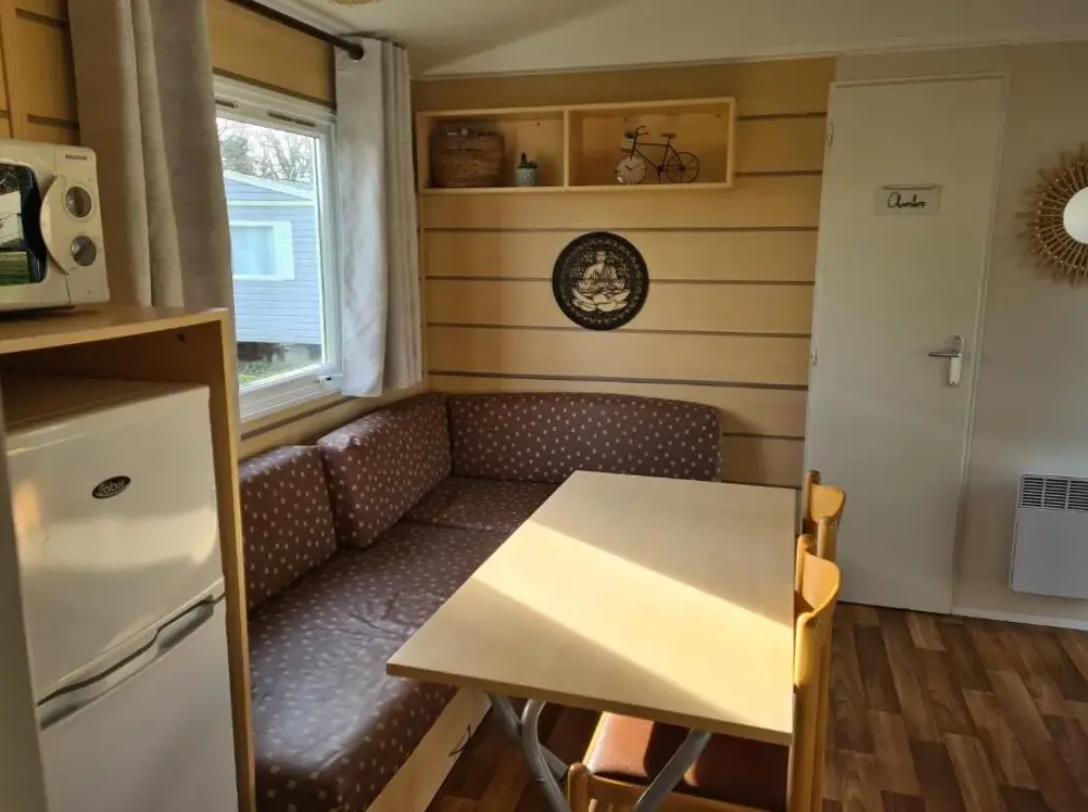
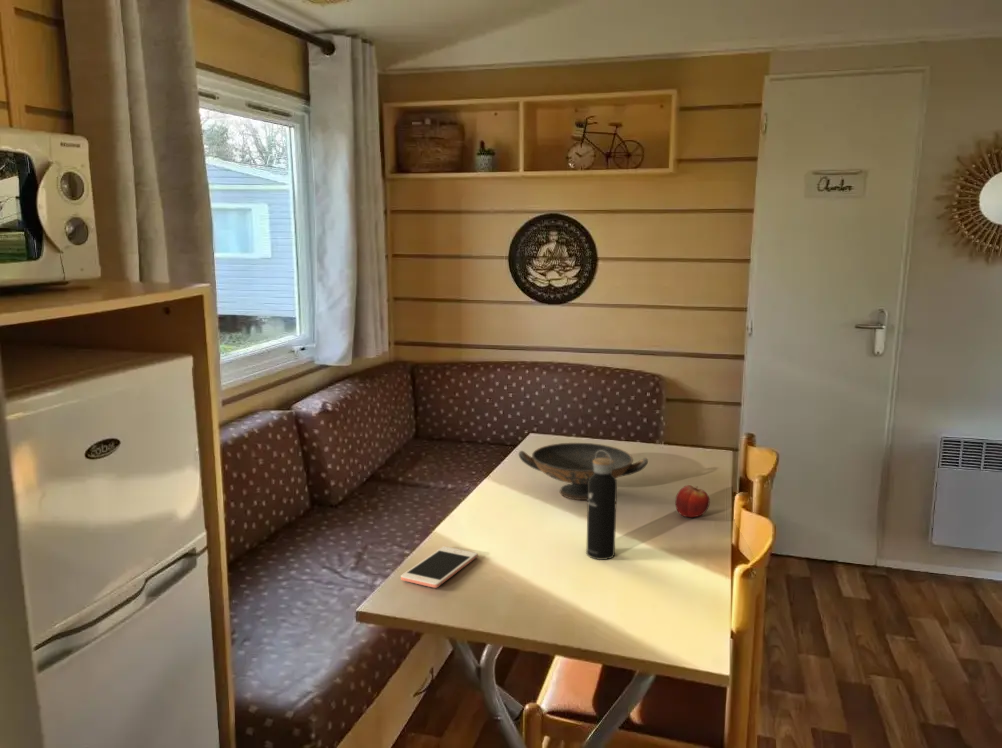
+ water bottle (601, 503)
+ decorative bowl (581, 474)
+ fruit (692, 501)
+ cell phone (440, 566)
